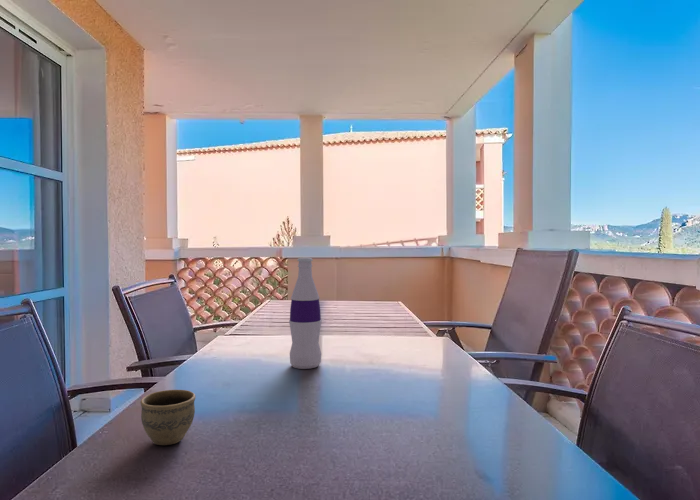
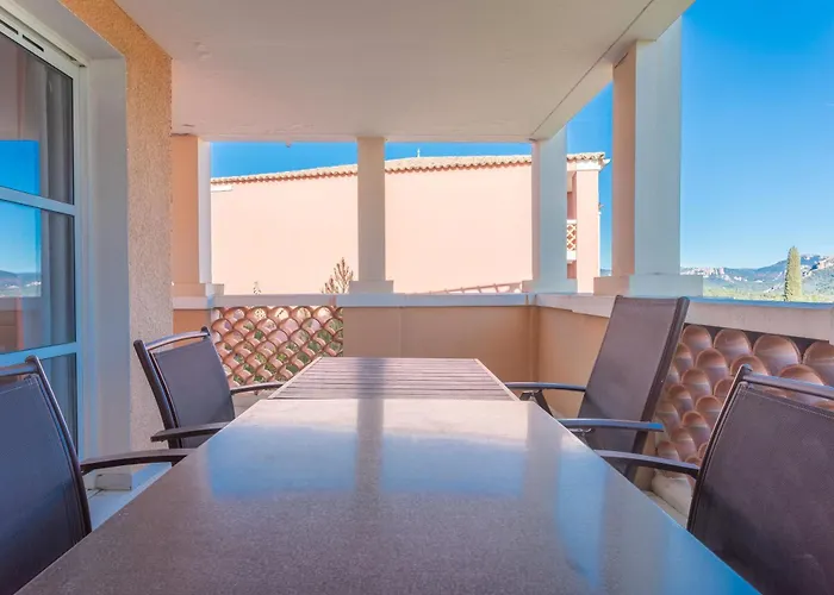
- bottle (305, 311)
- cup (171, 414)
